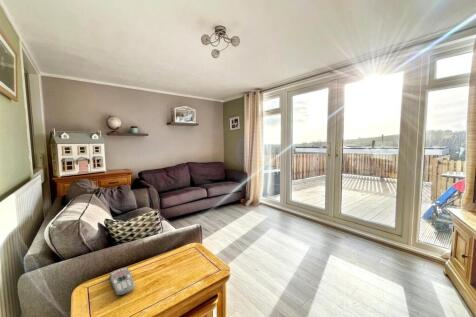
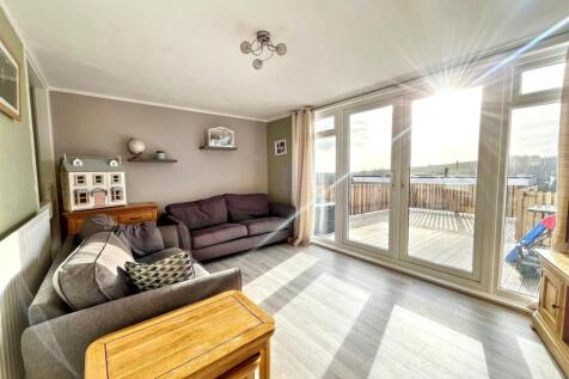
- remote control (122, 280)
